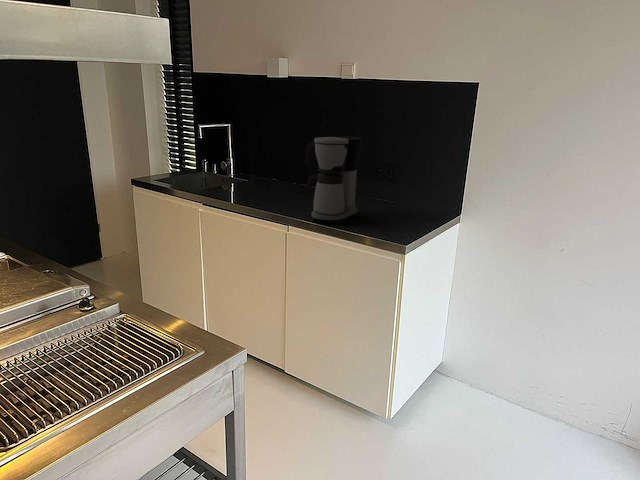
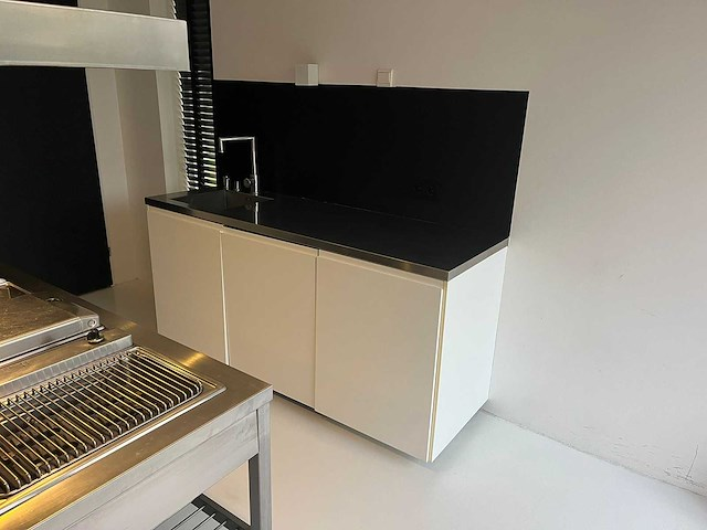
- coffee maker (332, 177)
